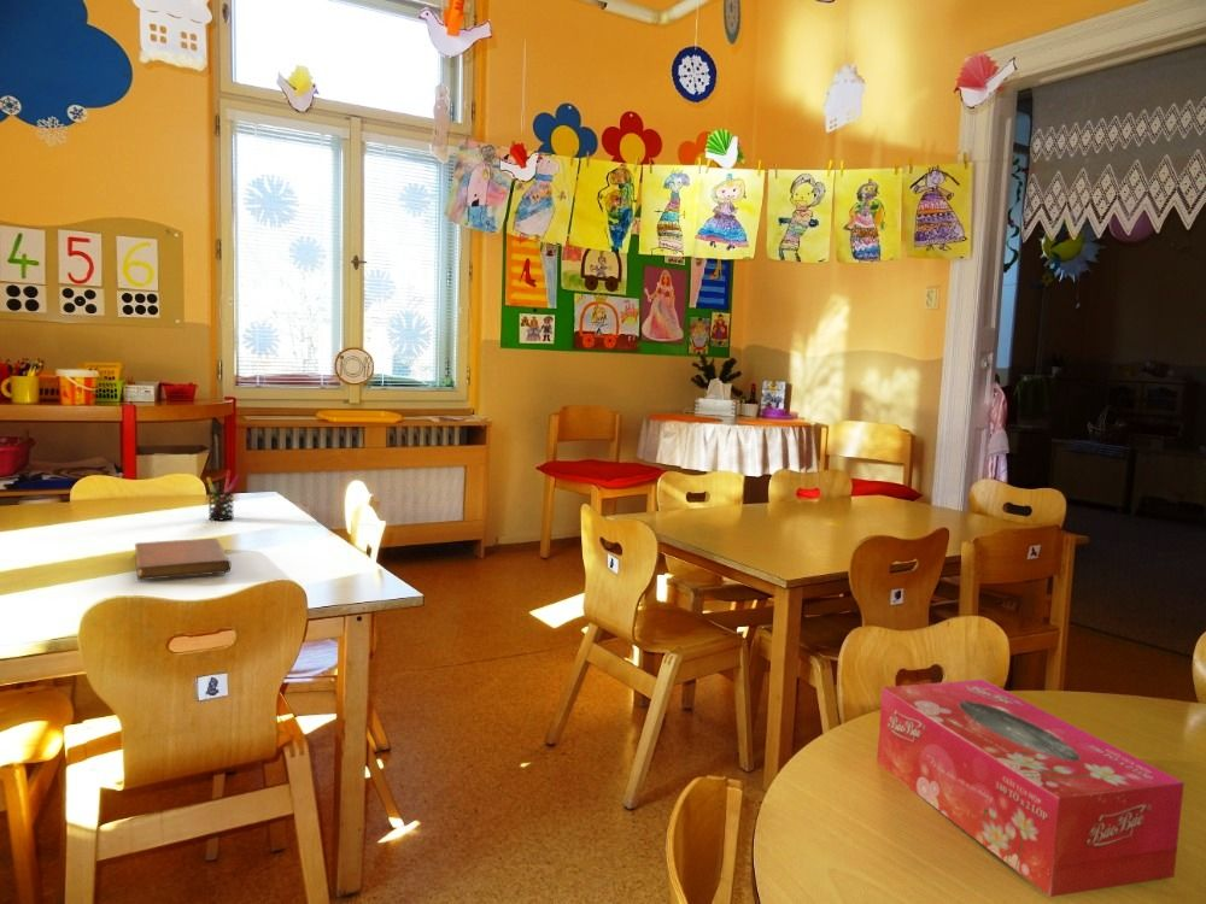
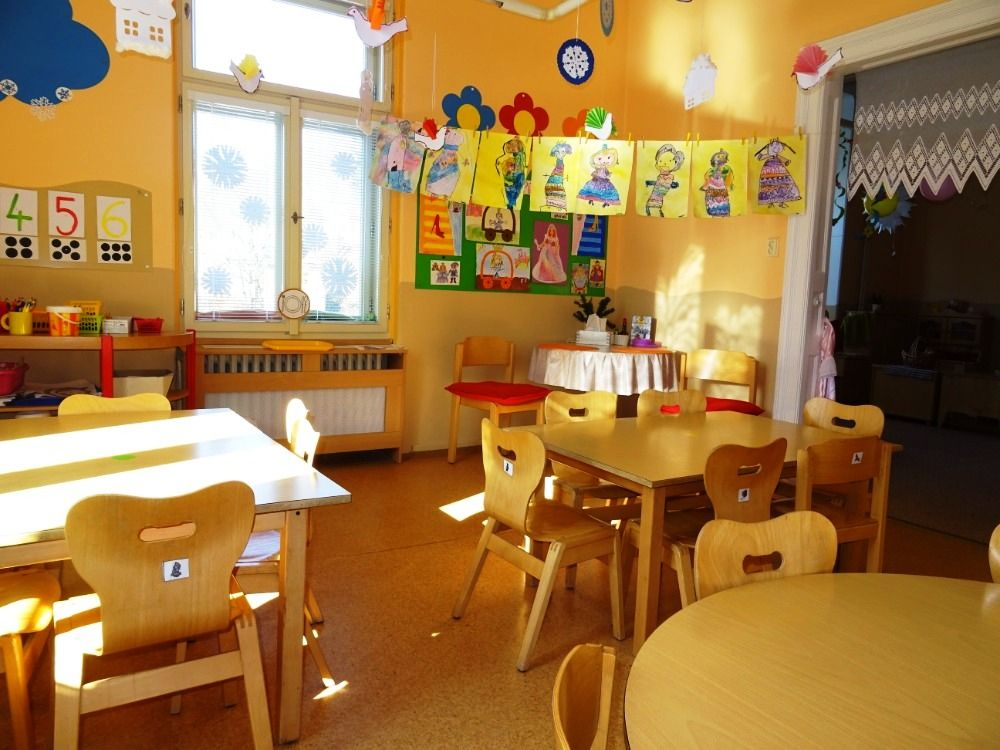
- notebook (181, 557)
- tissue box (1011, 770)
- pen holder (219, 494)
